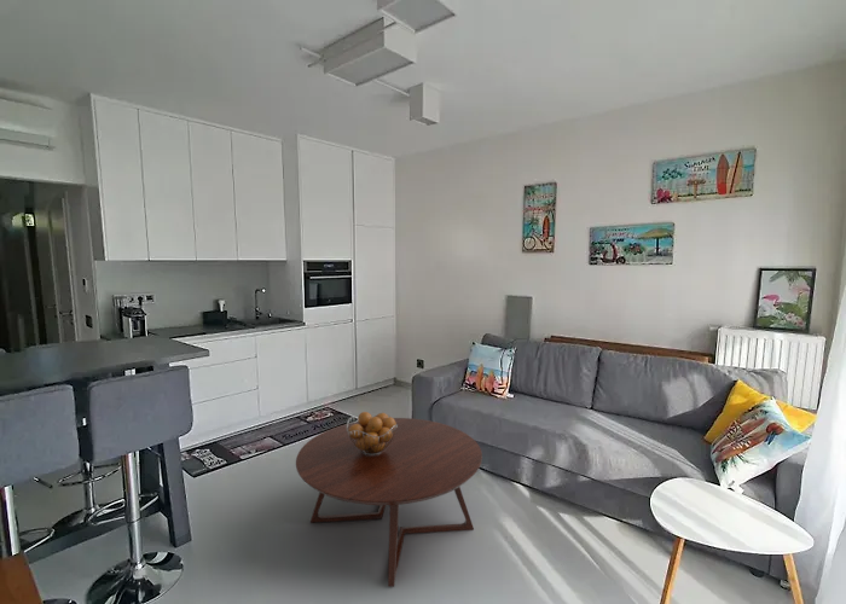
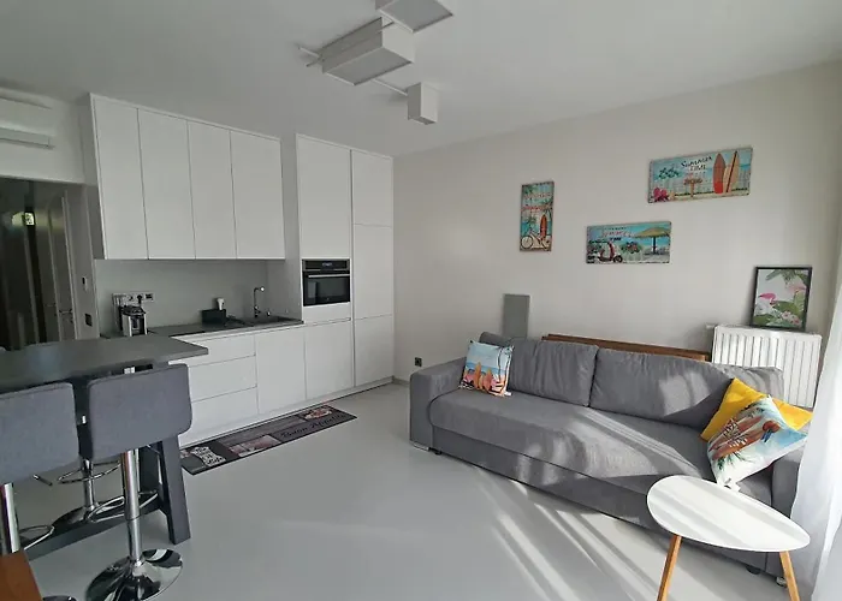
- coffee table (390, 487)
- fruit basket (372, 431)
